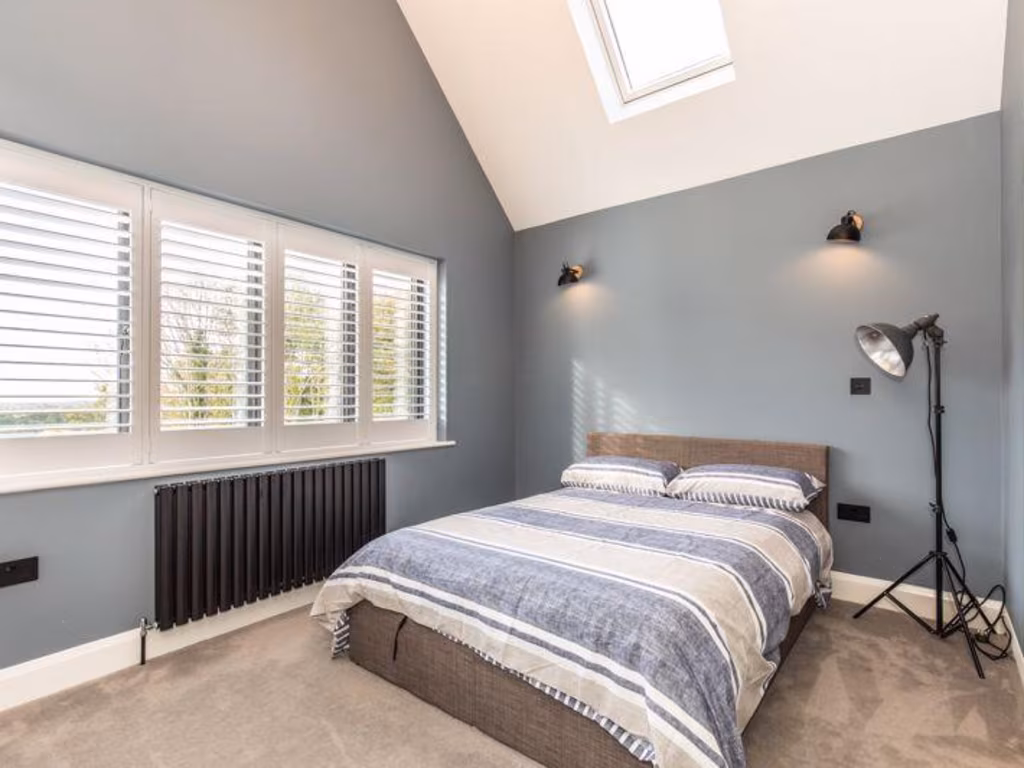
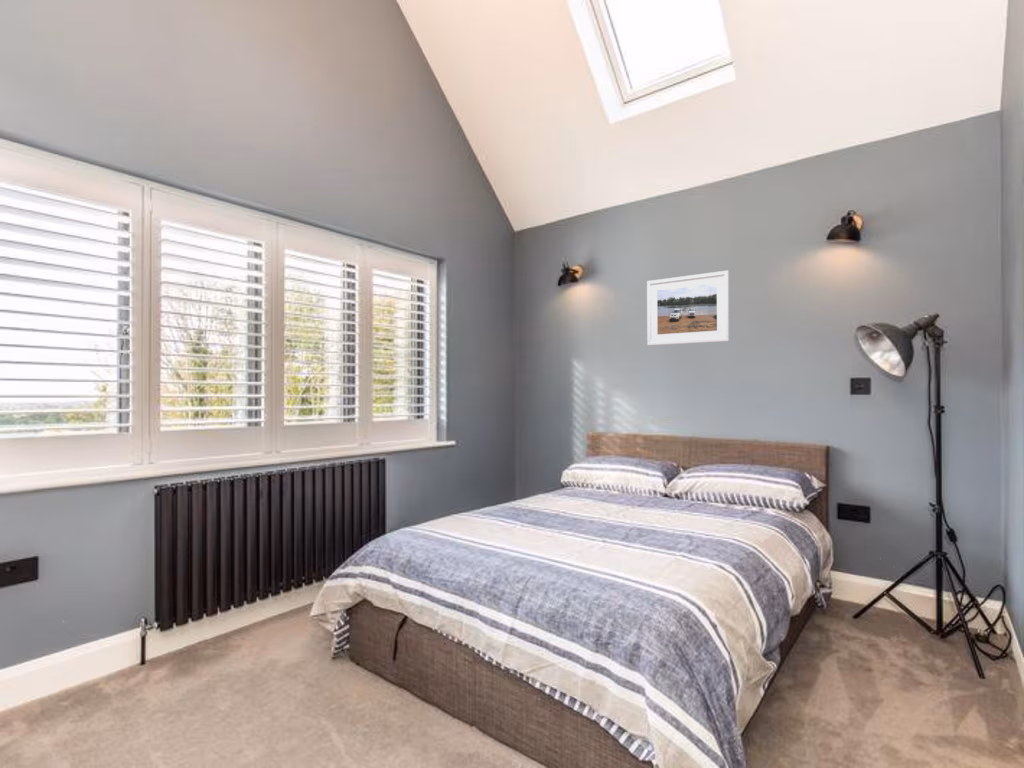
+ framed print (686, 309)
